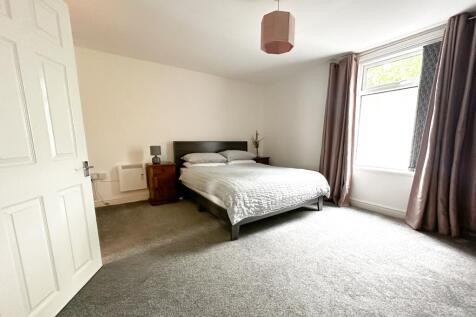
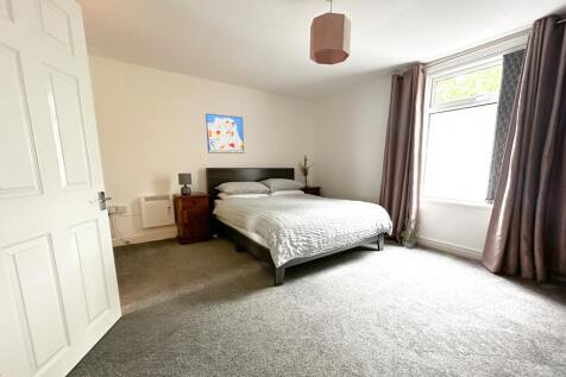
+ wall art (226, 134)
+ potted plant (411, 231)
